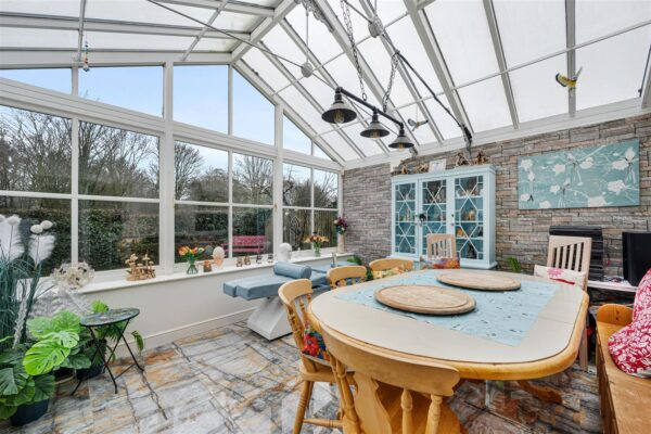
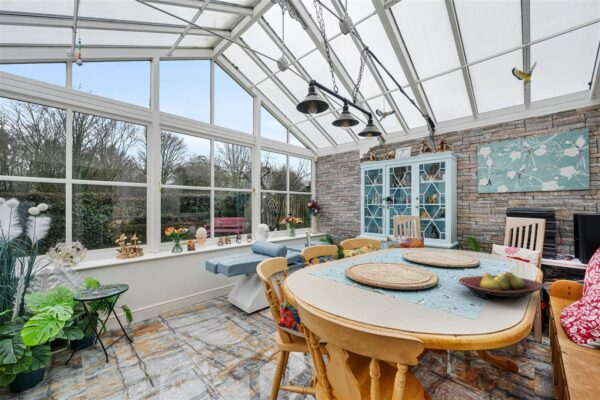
+ fruit bowl (499, 283)
